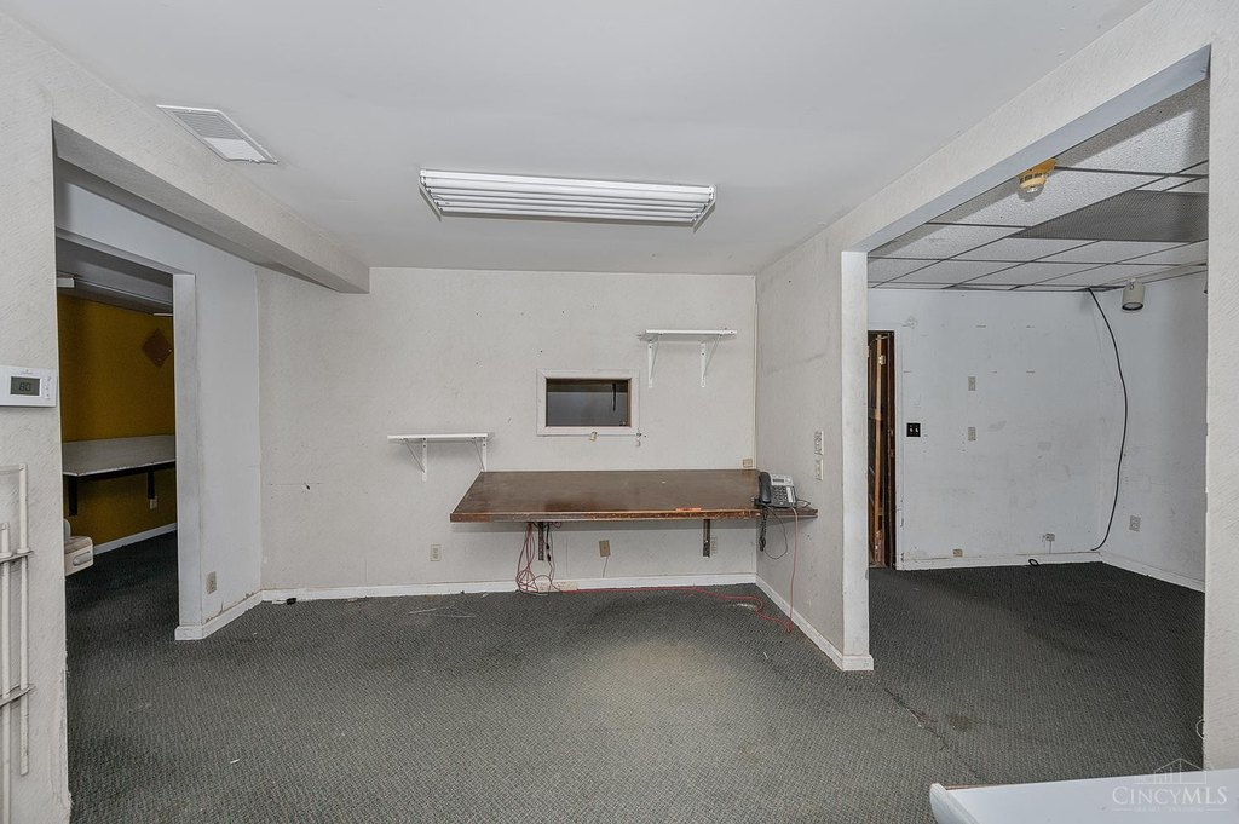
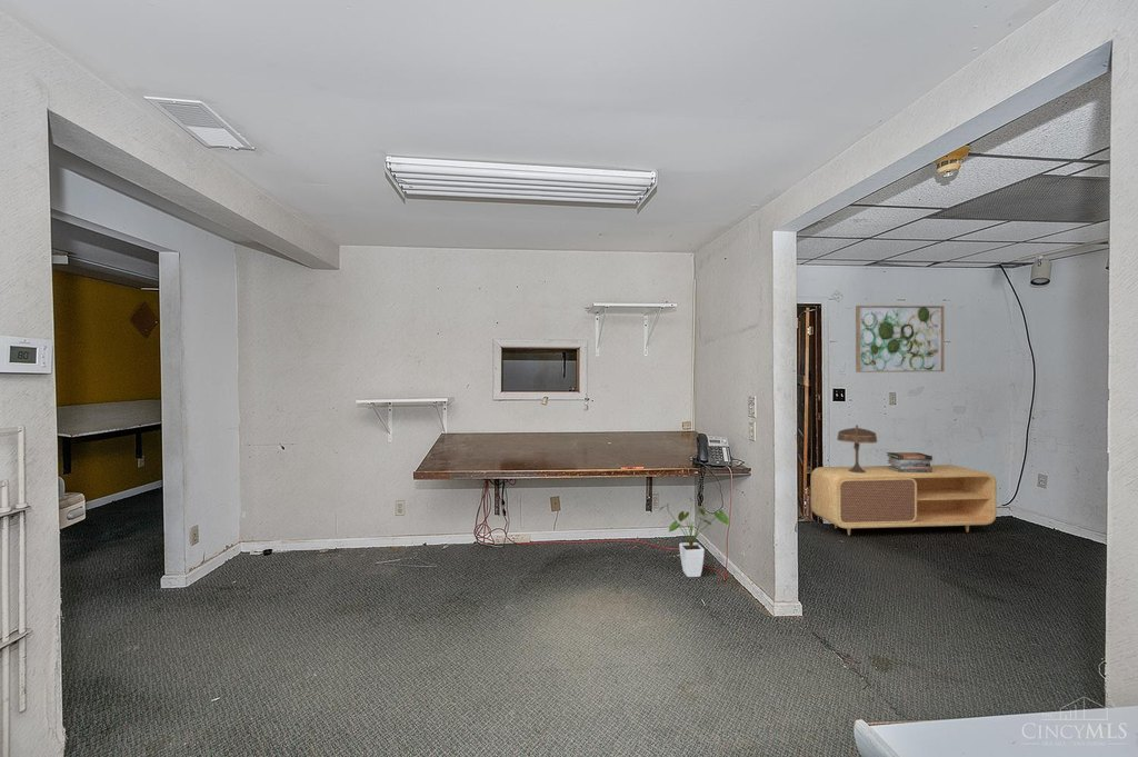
+ tv stand (900, 499)
+ house plant (693, 540)
+ table lamp (857, 448)
+ book stack (908, 461)
+ wall art (900, 338)
